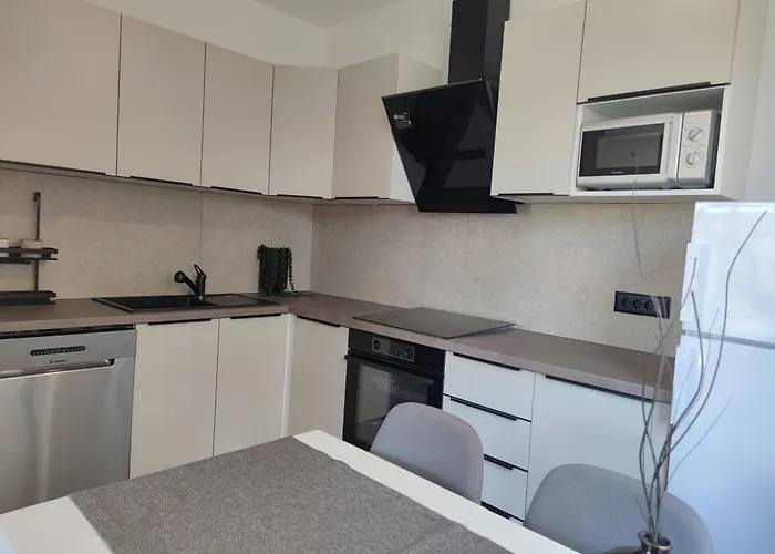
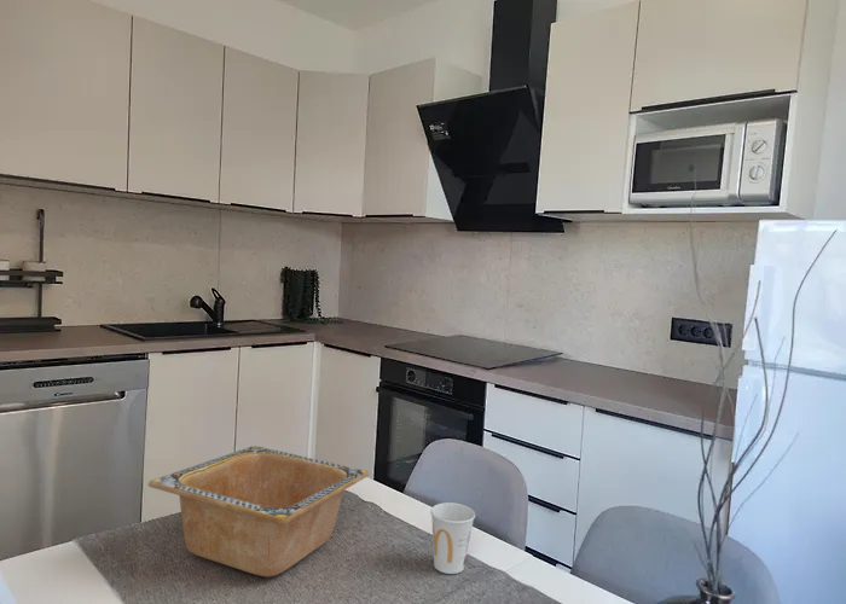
+ cup (451, 539)
+ serving bowl (265, 510)
